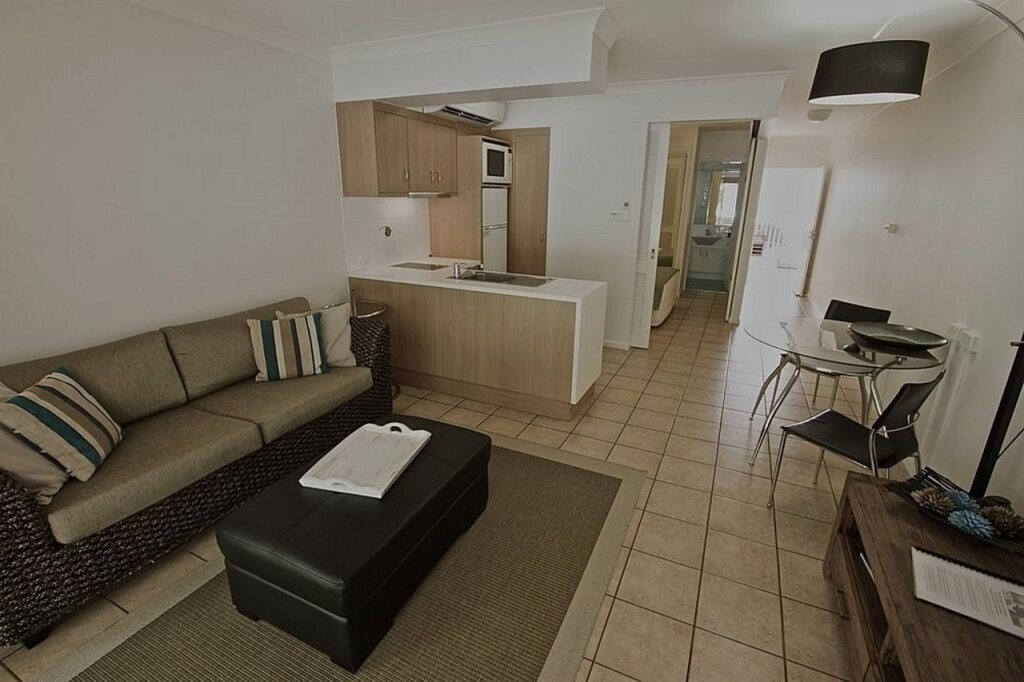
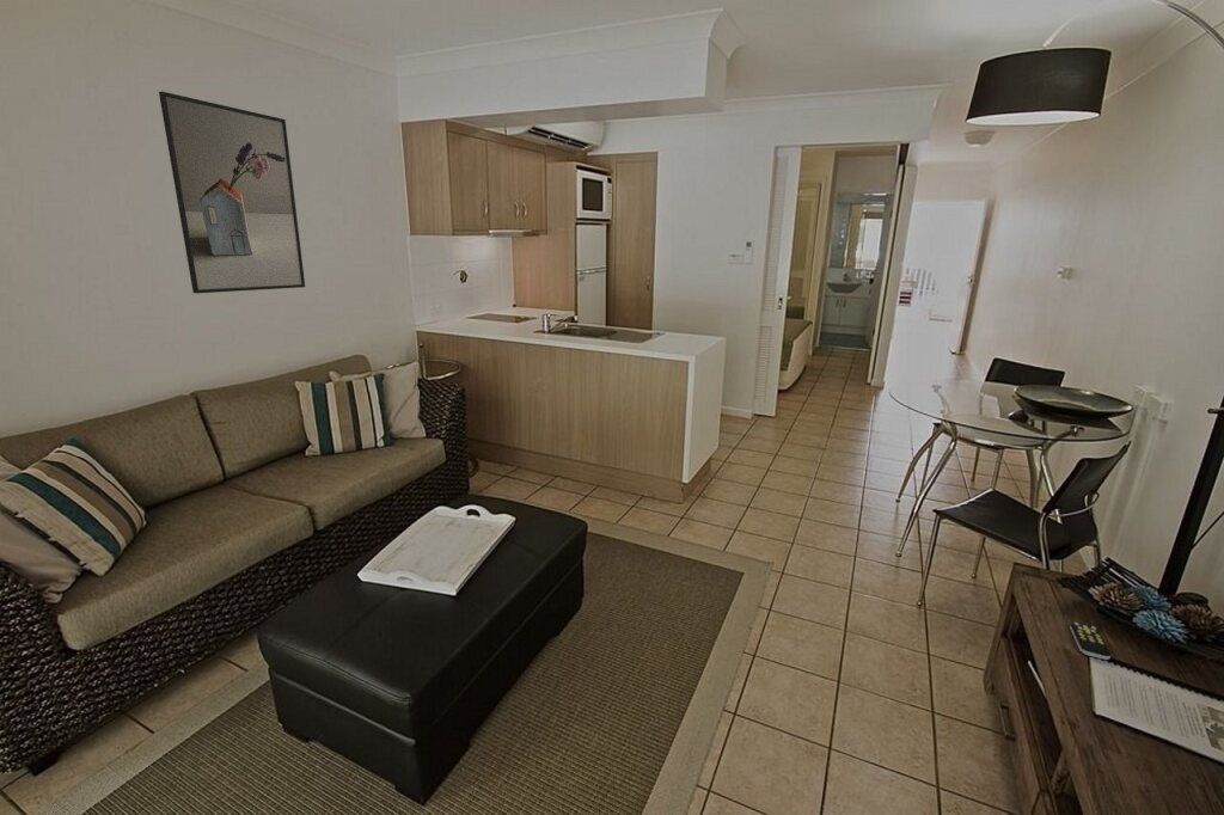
+ remote control (1089, 639)
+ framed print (240, 202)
